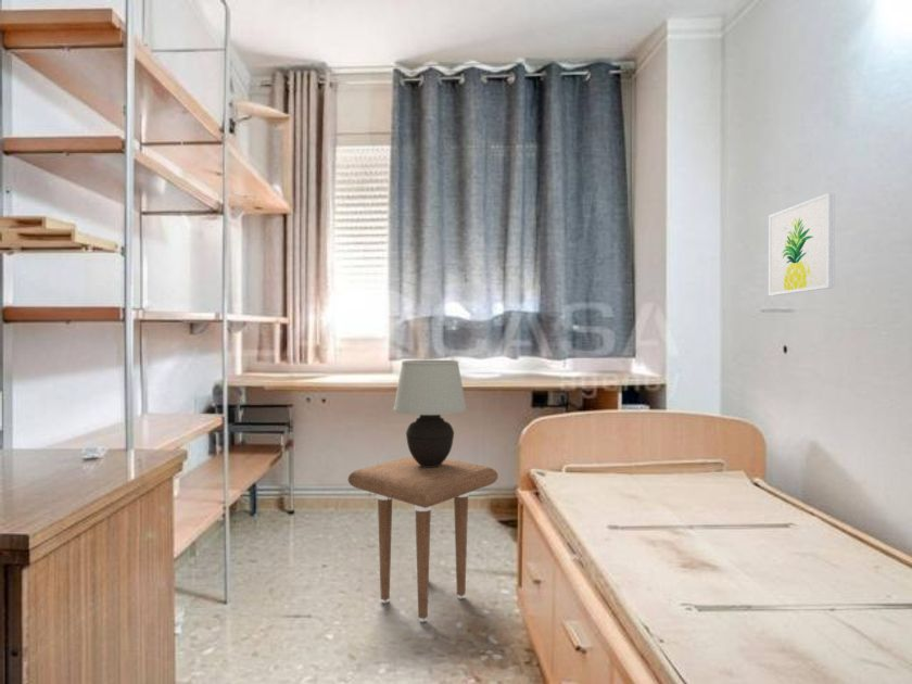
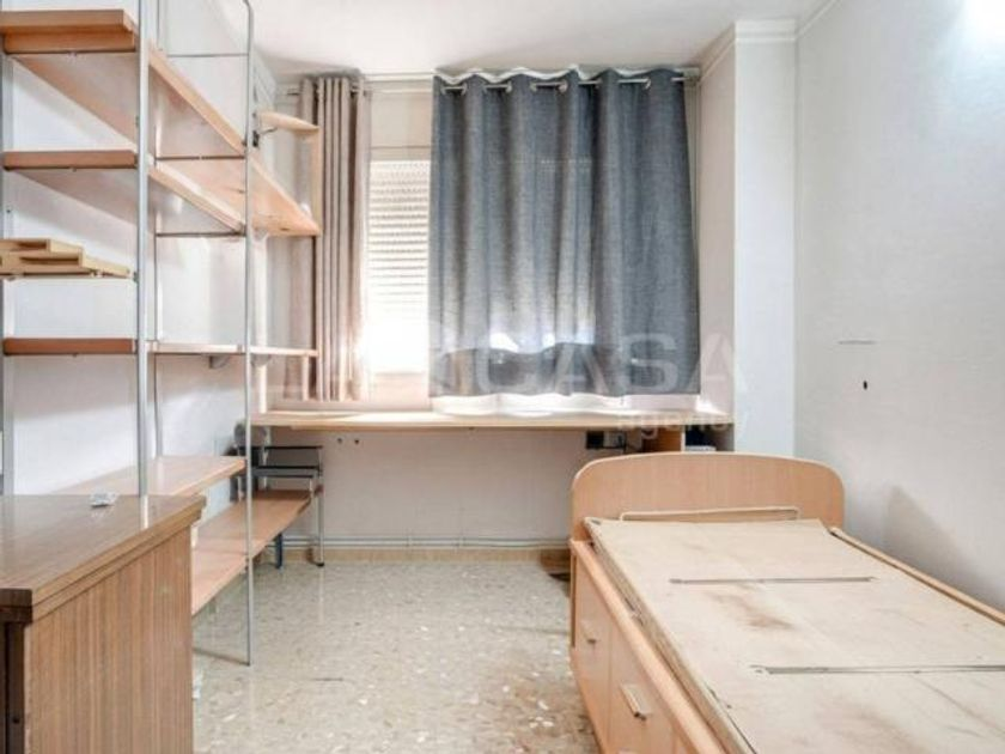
- wall art (798, 248)
- side table (423, 533)
- table lamp (430, 413)
